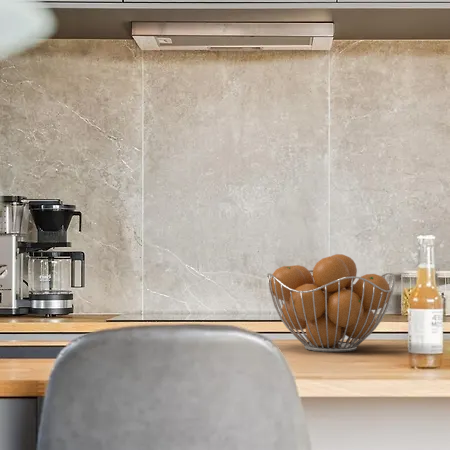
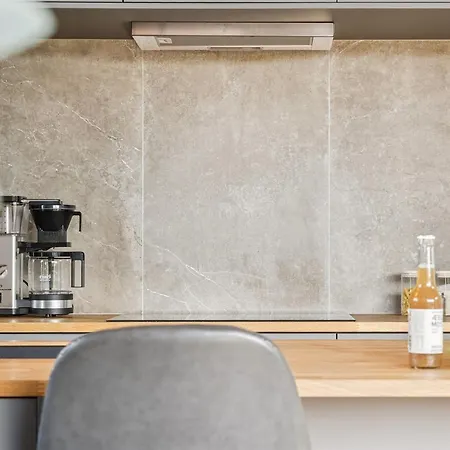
- fruit basket (330, 301)
